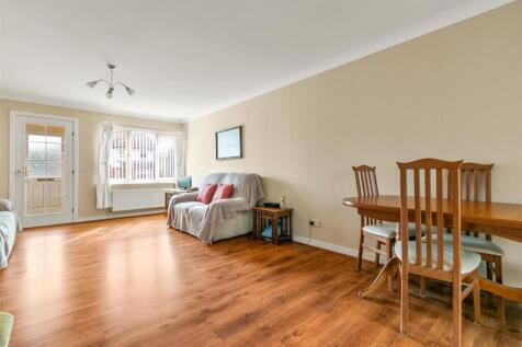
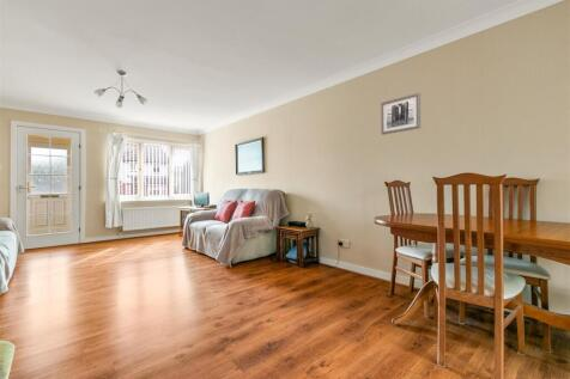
+ wall art (399, 115)
